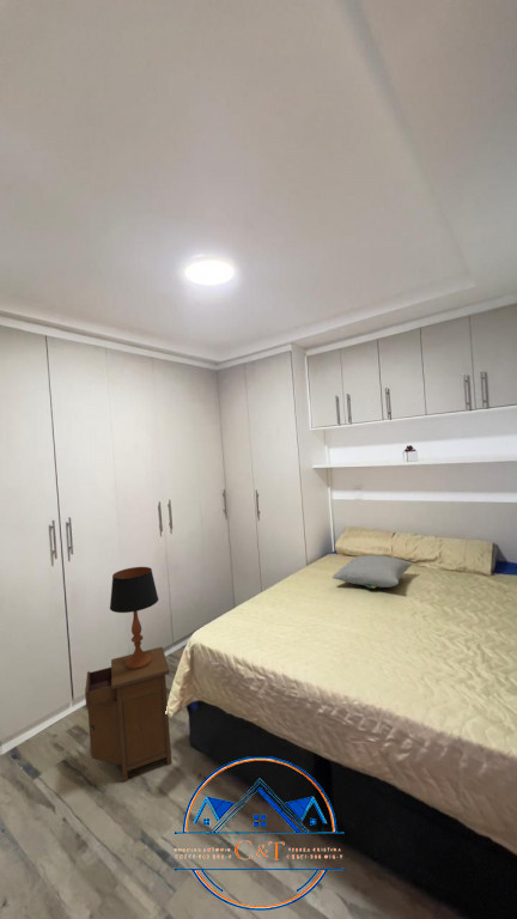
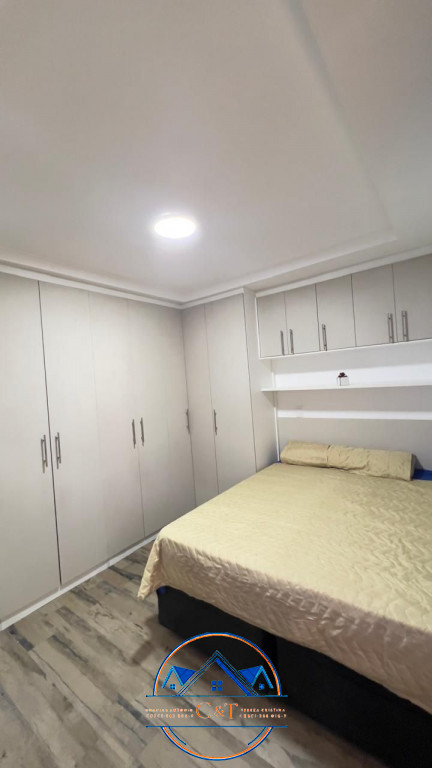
- nightstand (129, 713)
- table lamp (135, 616)
- pillow (372, 570)
